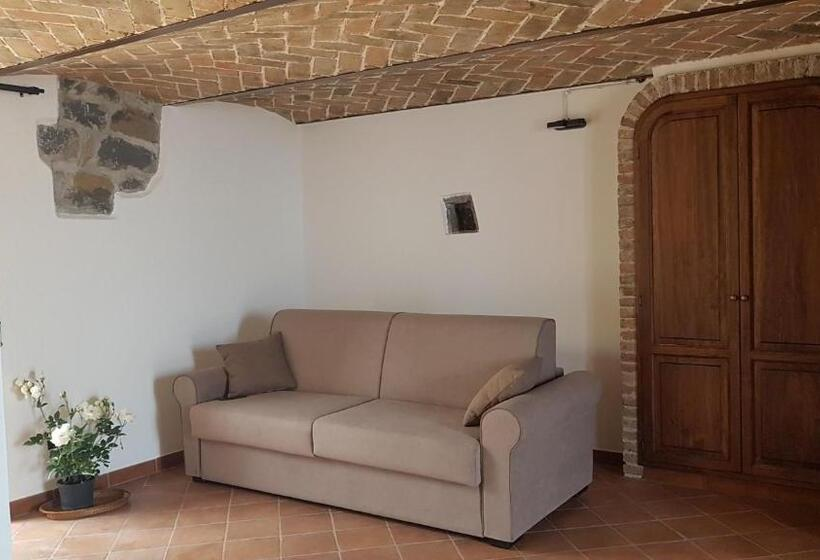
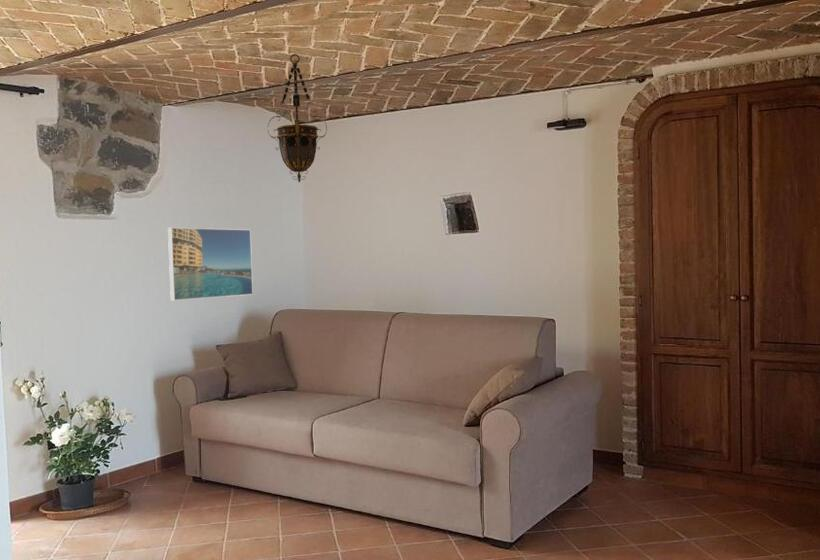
+ hanging lantern (297, 118)
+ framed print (212, 263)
